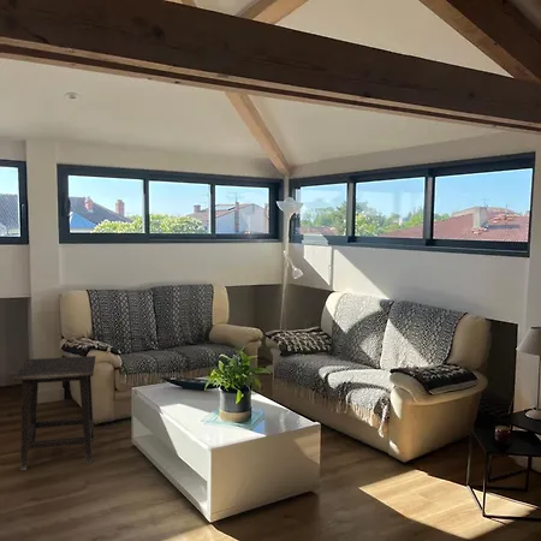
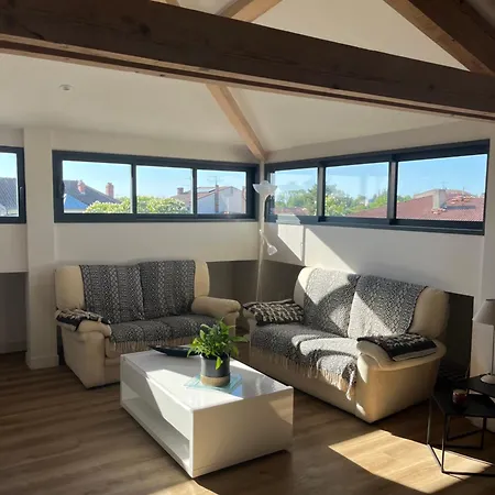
- side table (58, 420)
